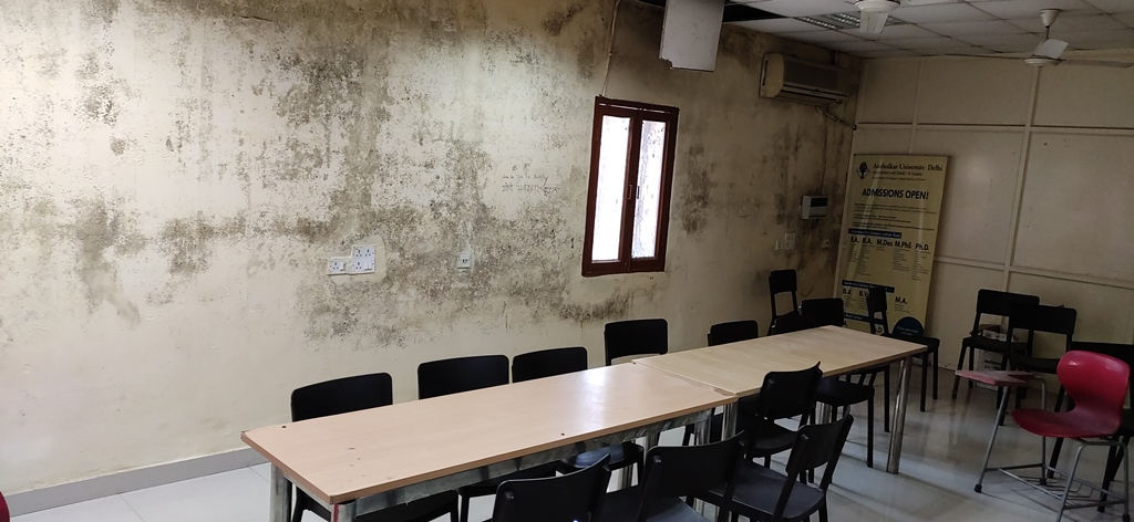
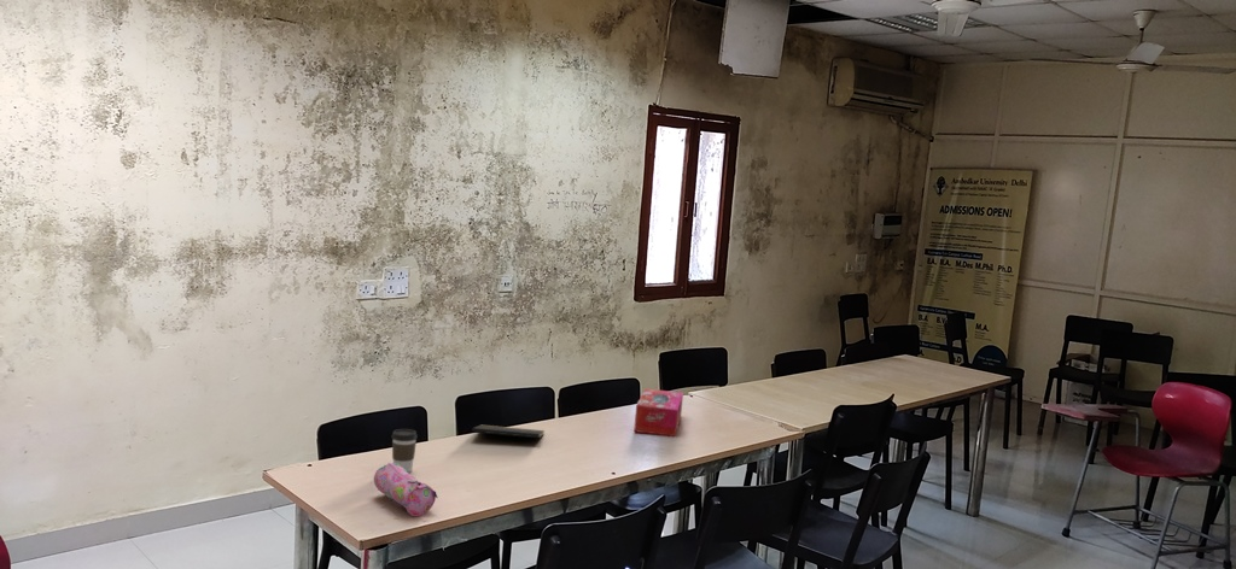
+ pencil case (404, 487)
+ notepad (508, 430)
+ coffee cup (403, 451)
+ tissue box (659, 411)
